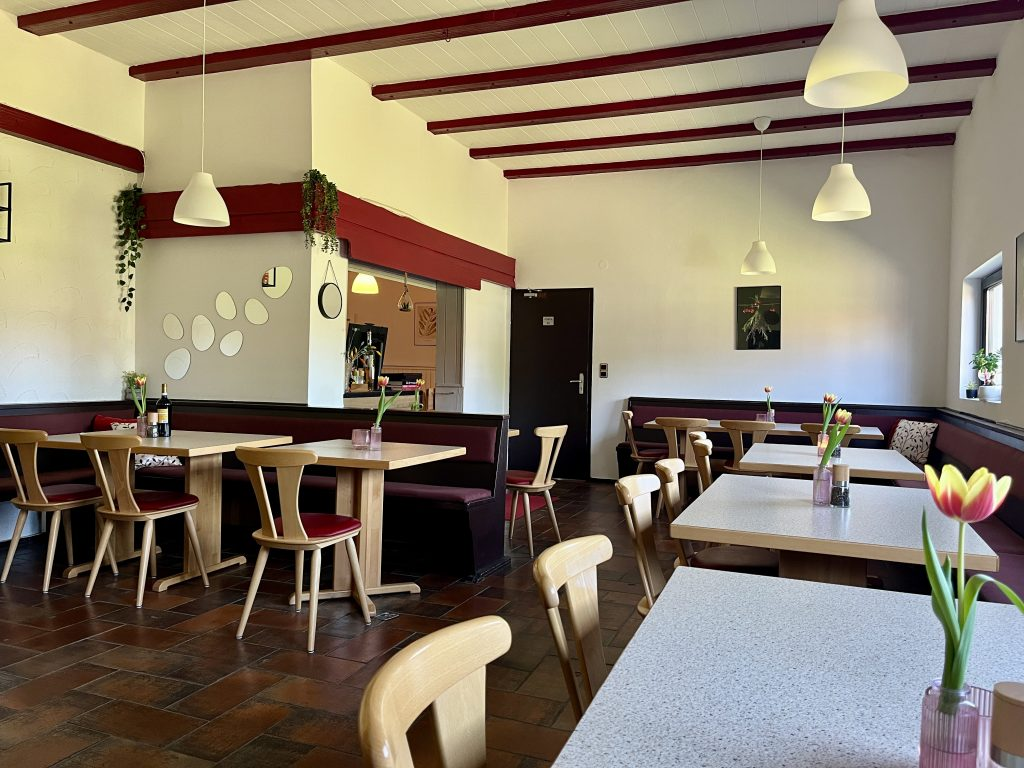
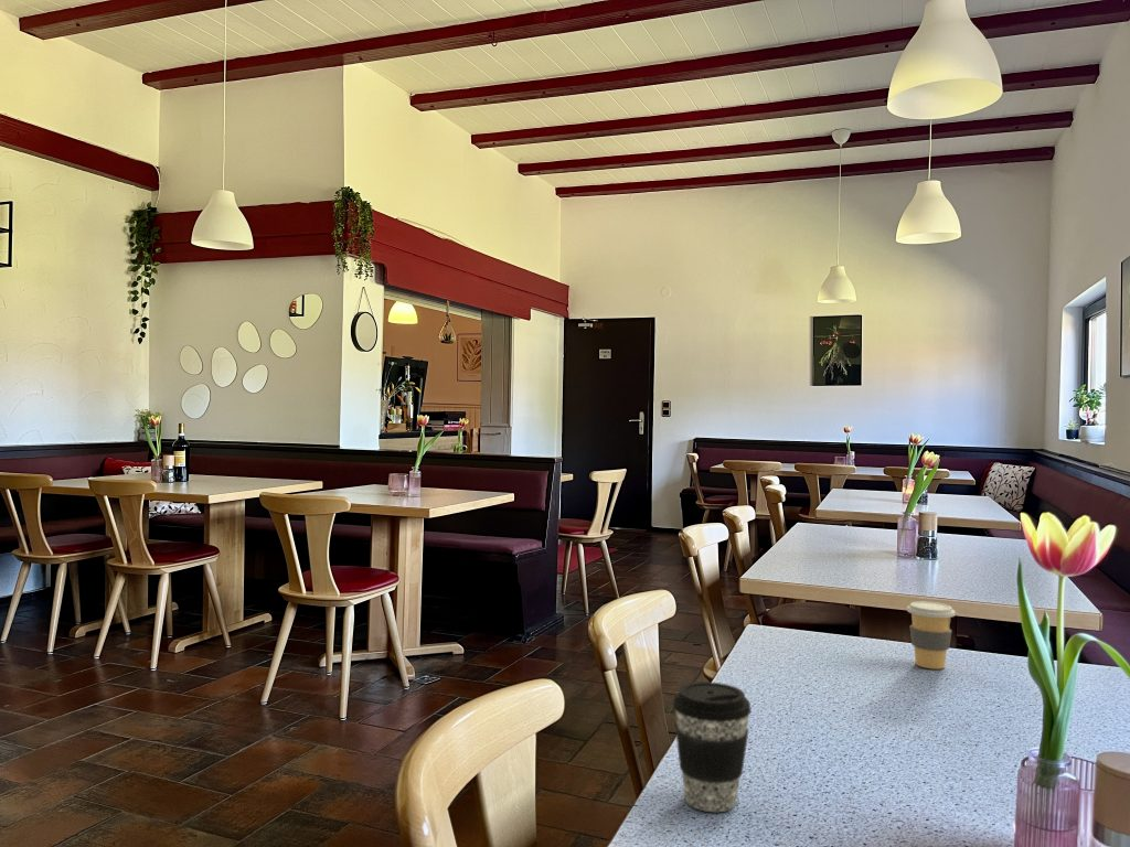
+ coffee cup (930, 635)
+ coffee cup (711, 746)
